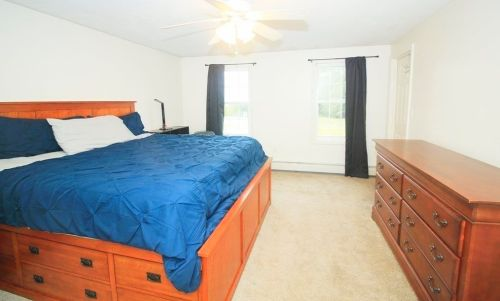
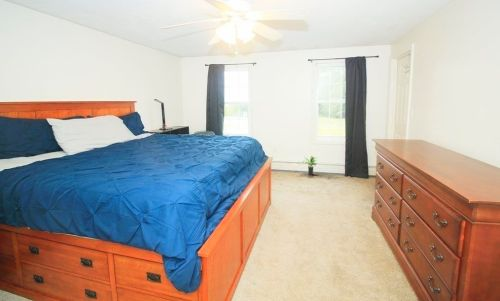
+ potted plant (310, 165)
